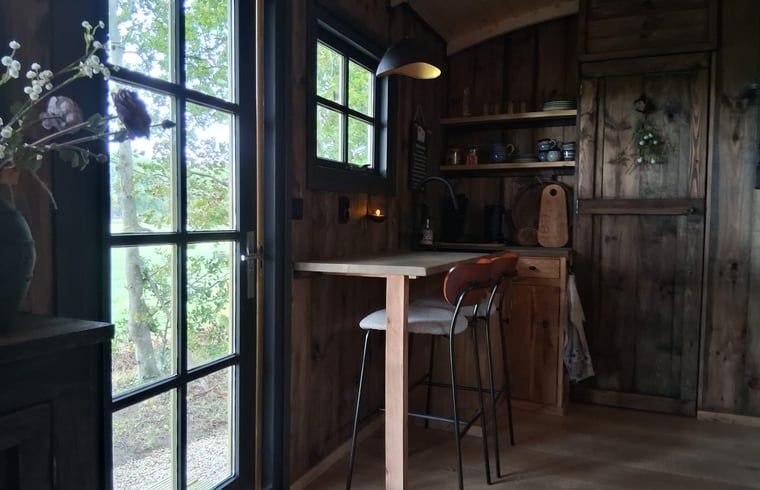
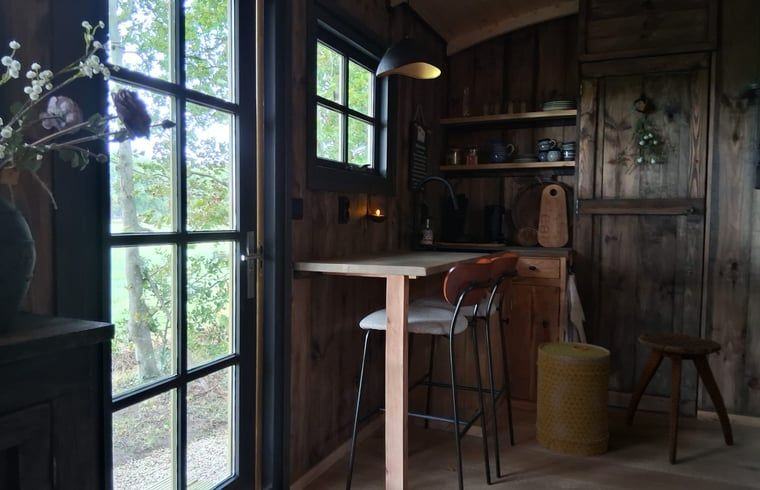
+ basket (572, 395)
+ stool (679, 394)
